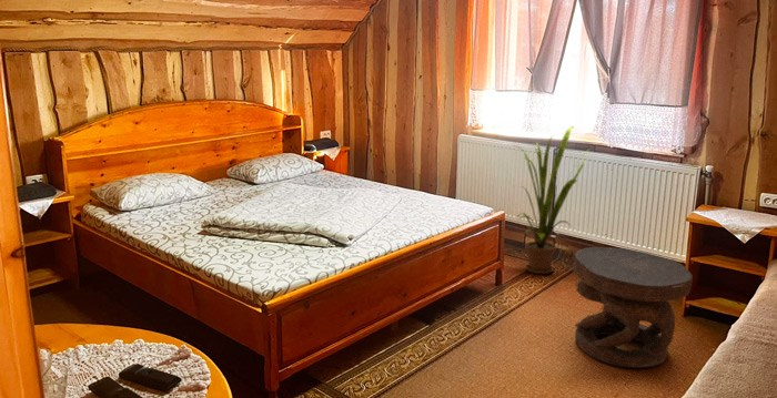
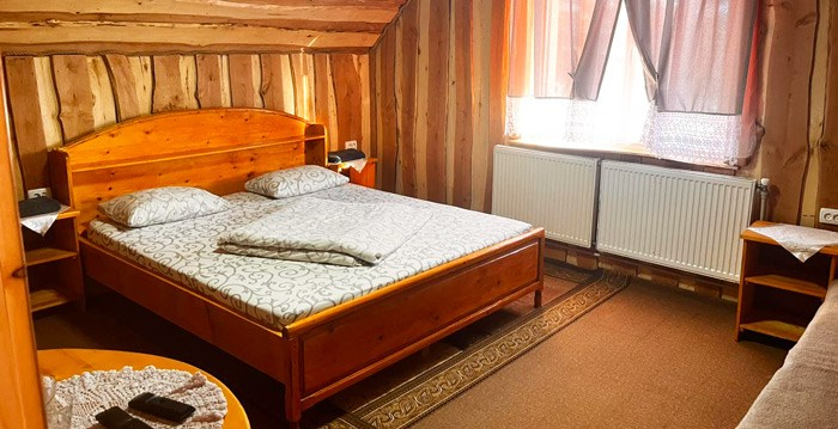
- side table (624, 304)
- house plant (543, 200)
